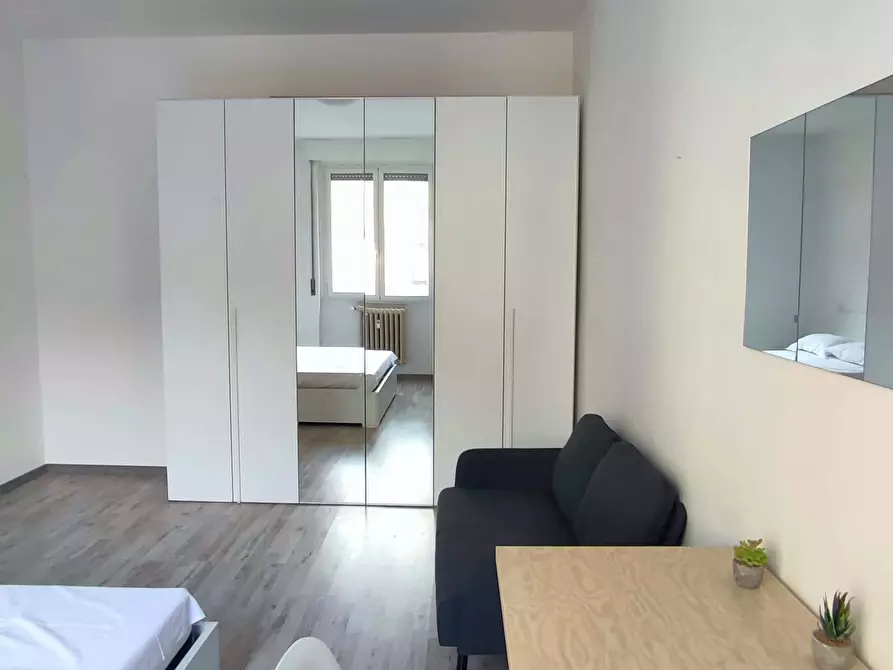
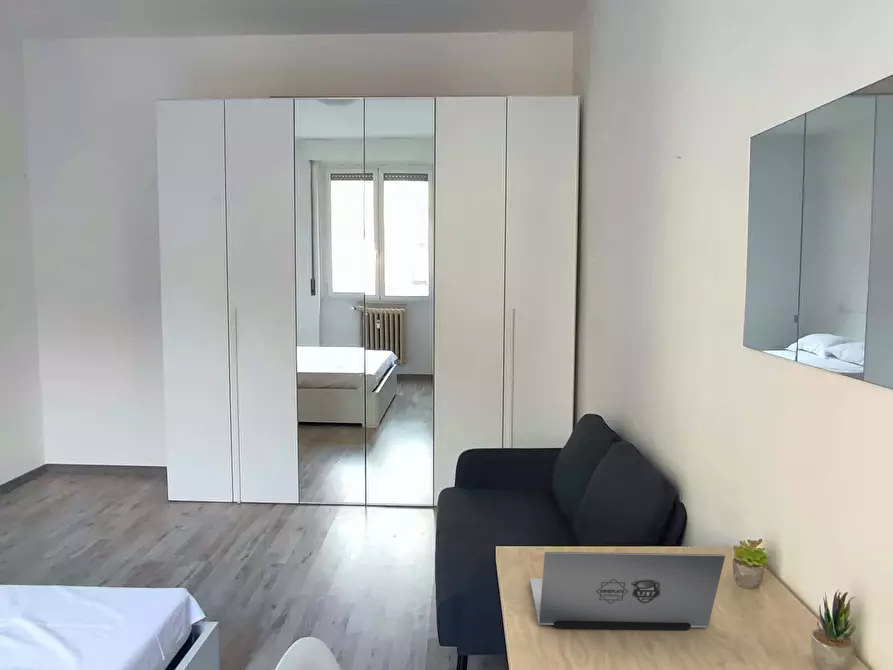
+ laptop (617, 571)
